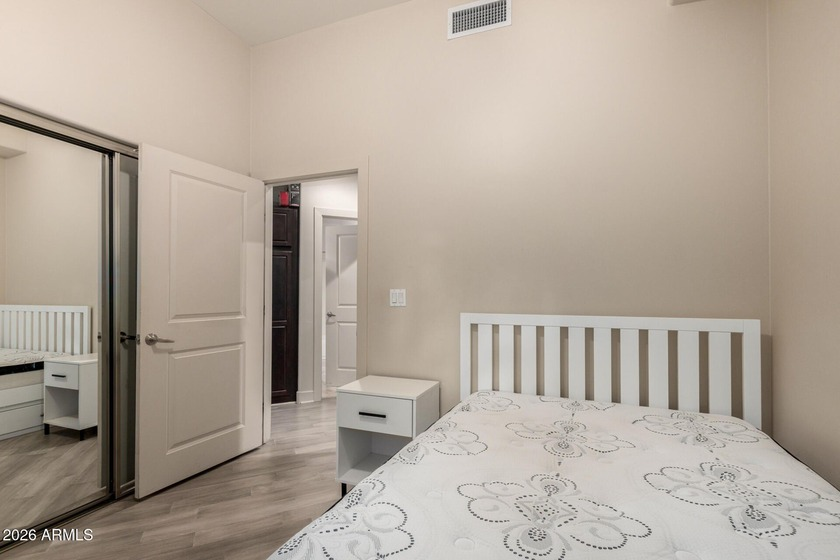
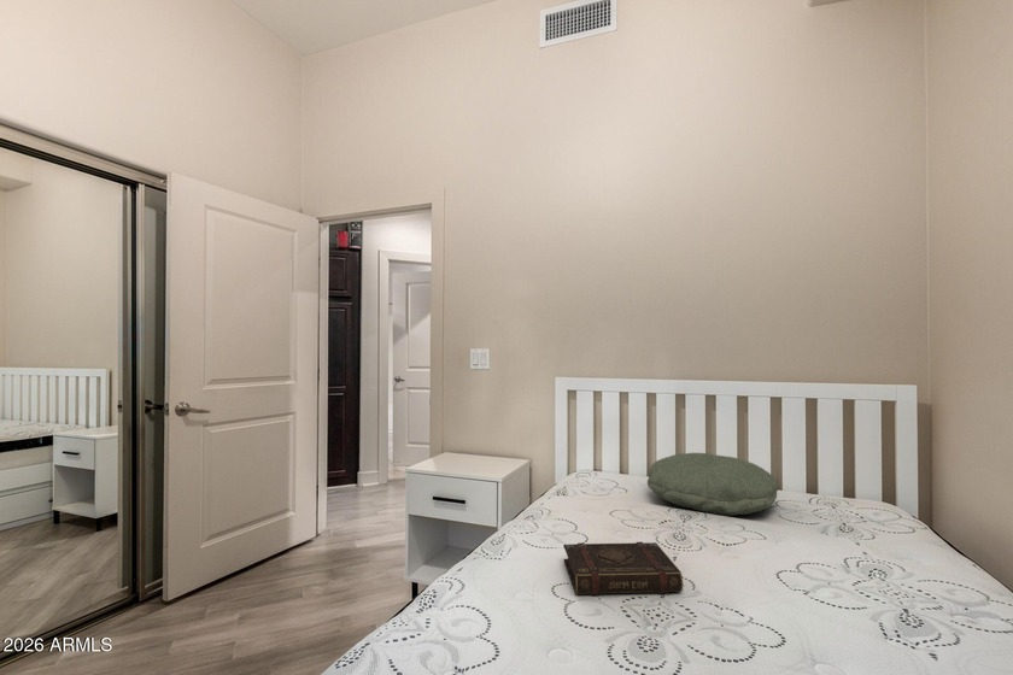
+ book (619, 567)
+ pillow (709, 480)
